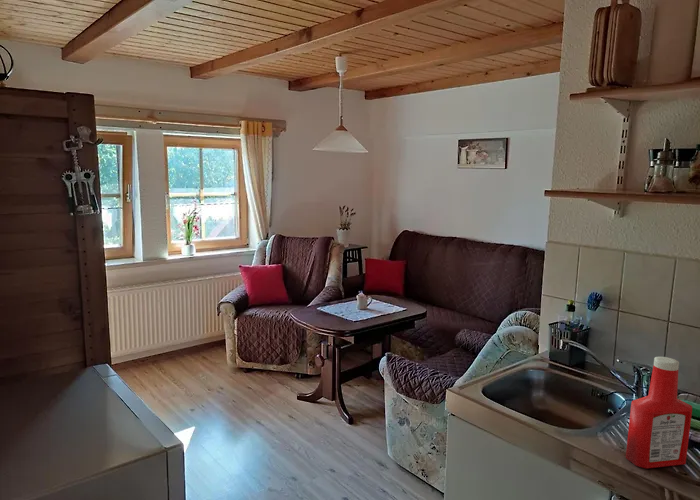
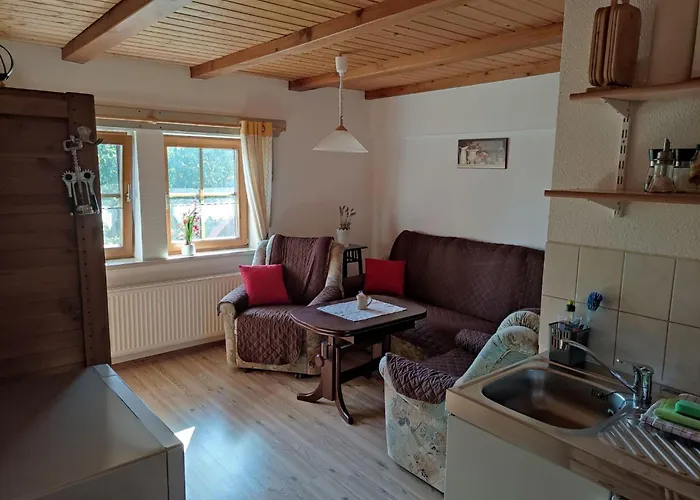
- soap bottle (661, 410)
